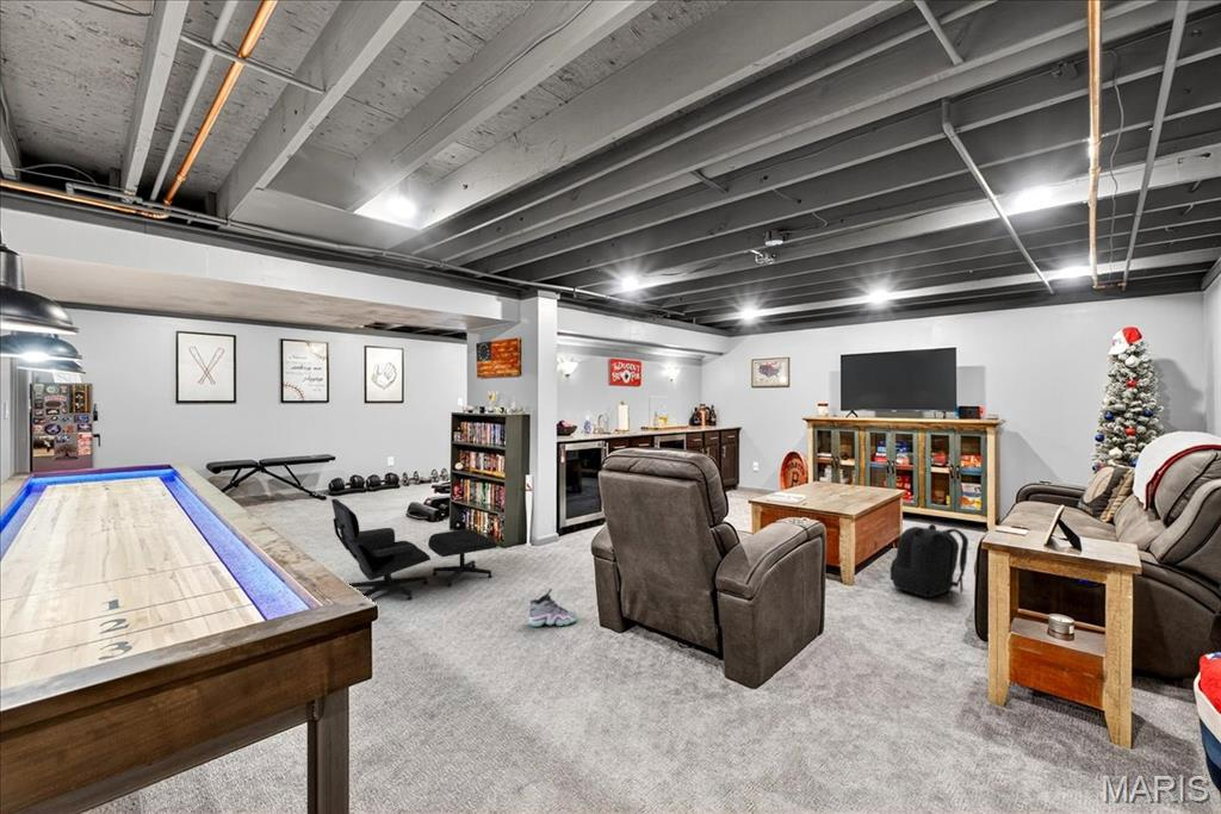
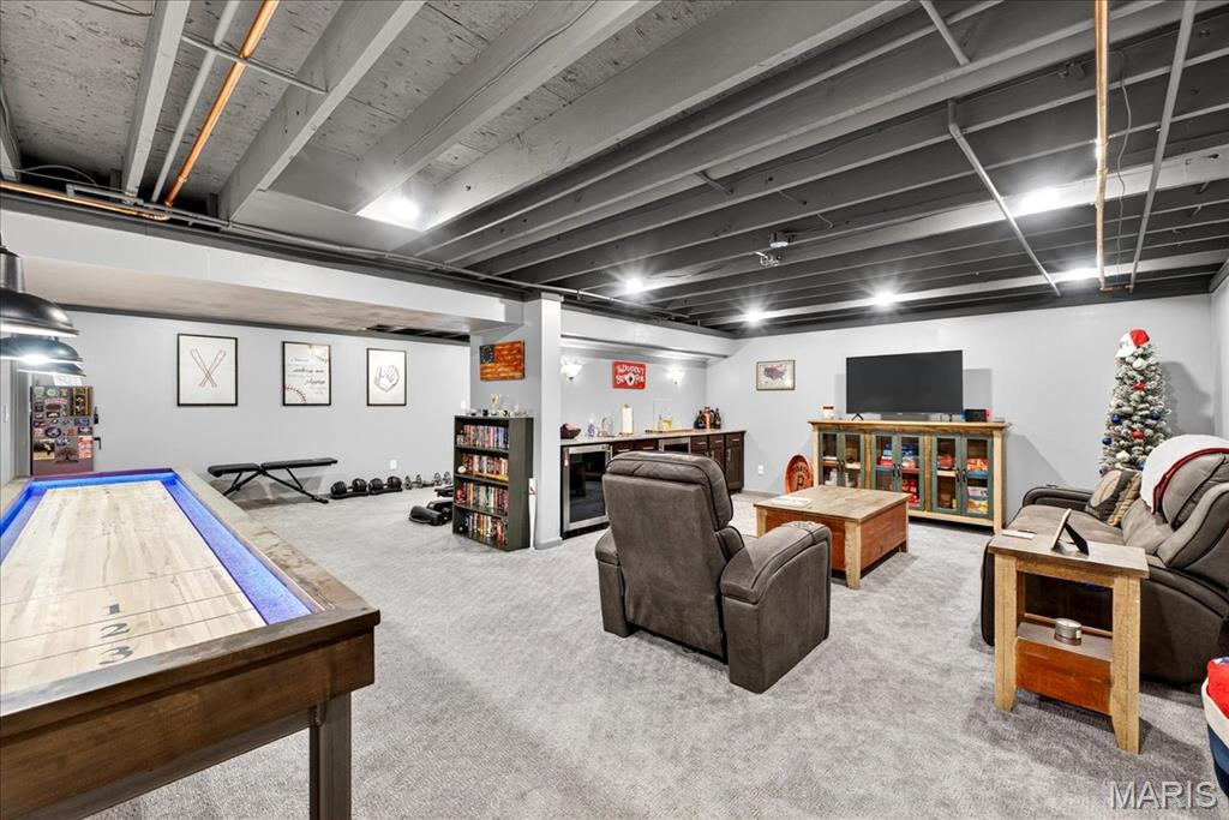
- sneaker (553, 605)
- lounge chair (413, 543)
- backpack (929, 559)
